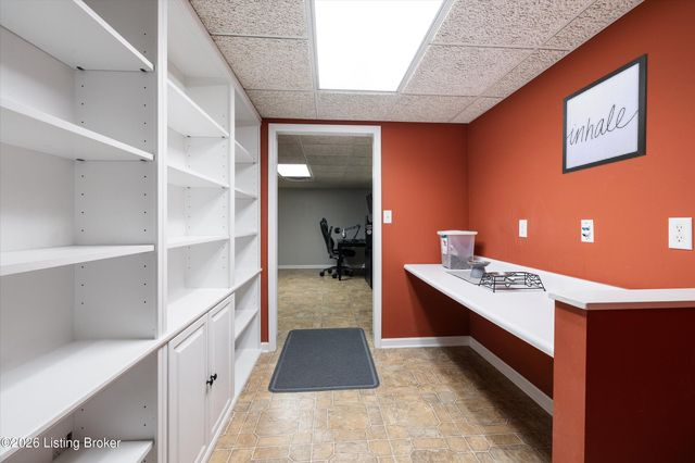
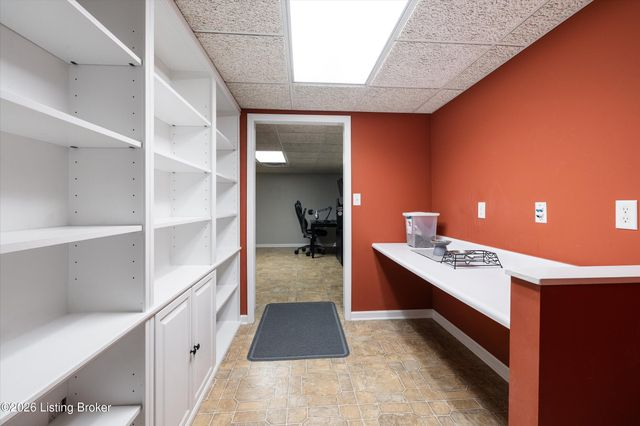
- wall art (598, 123)
